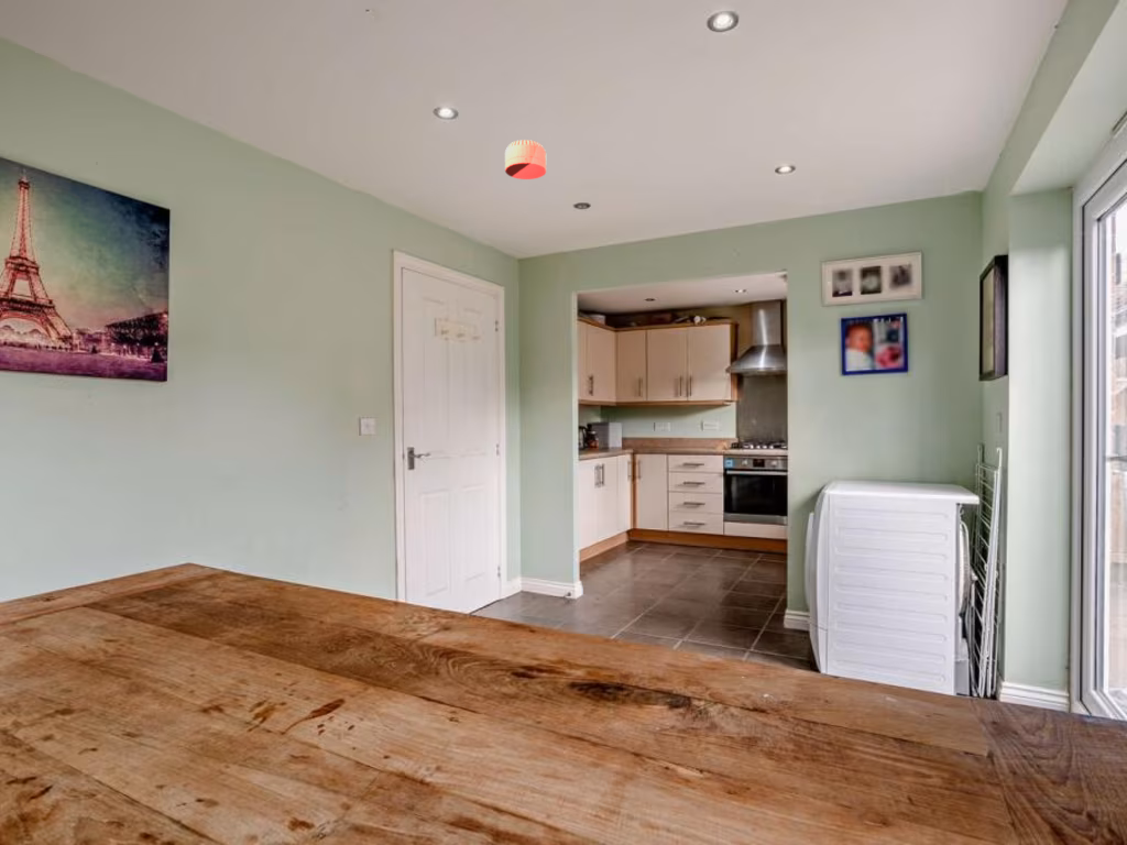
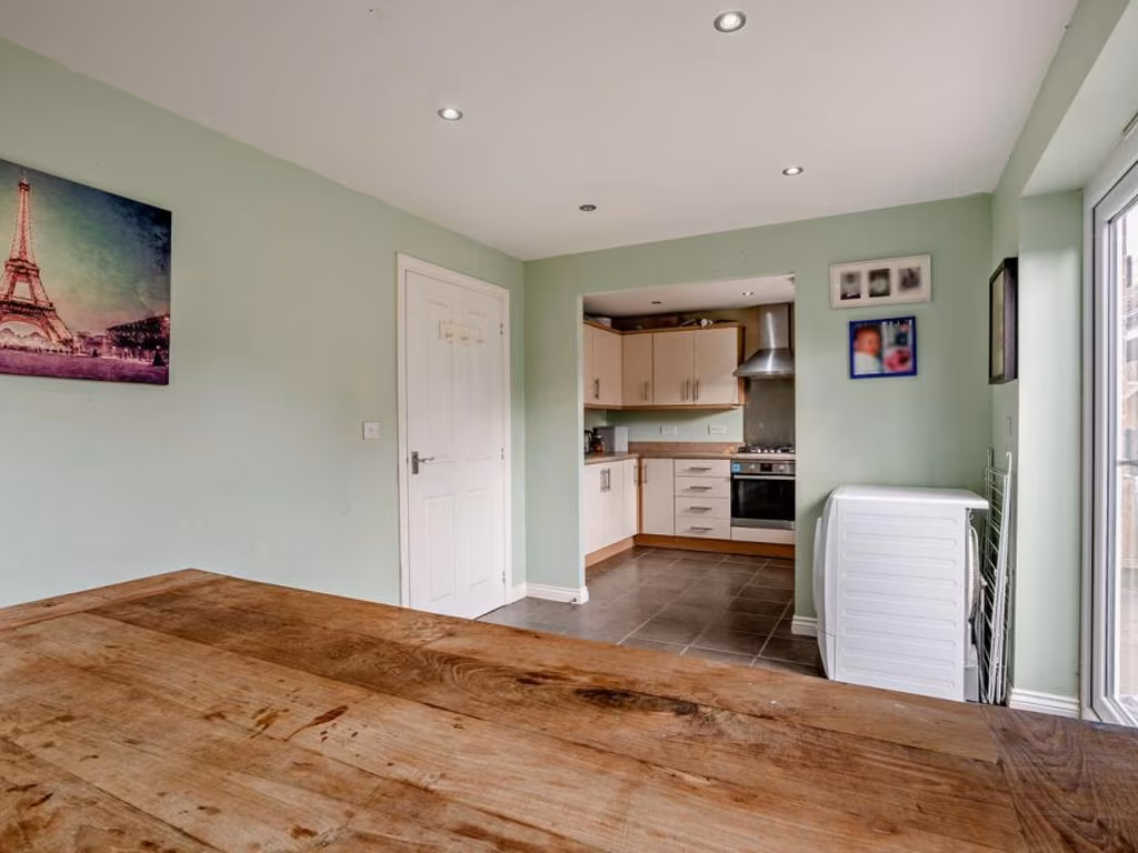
- smoke detector (525, 158)
